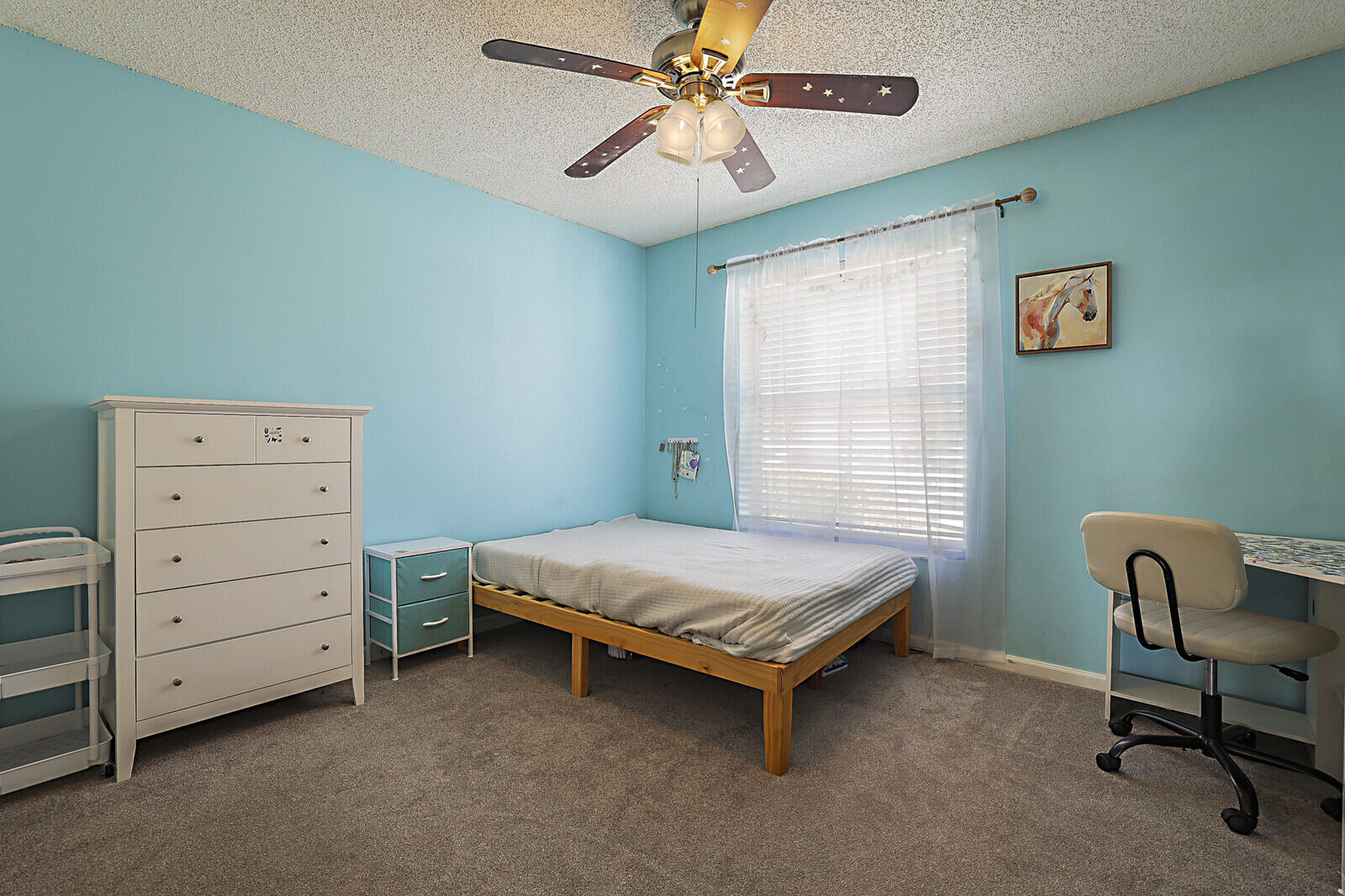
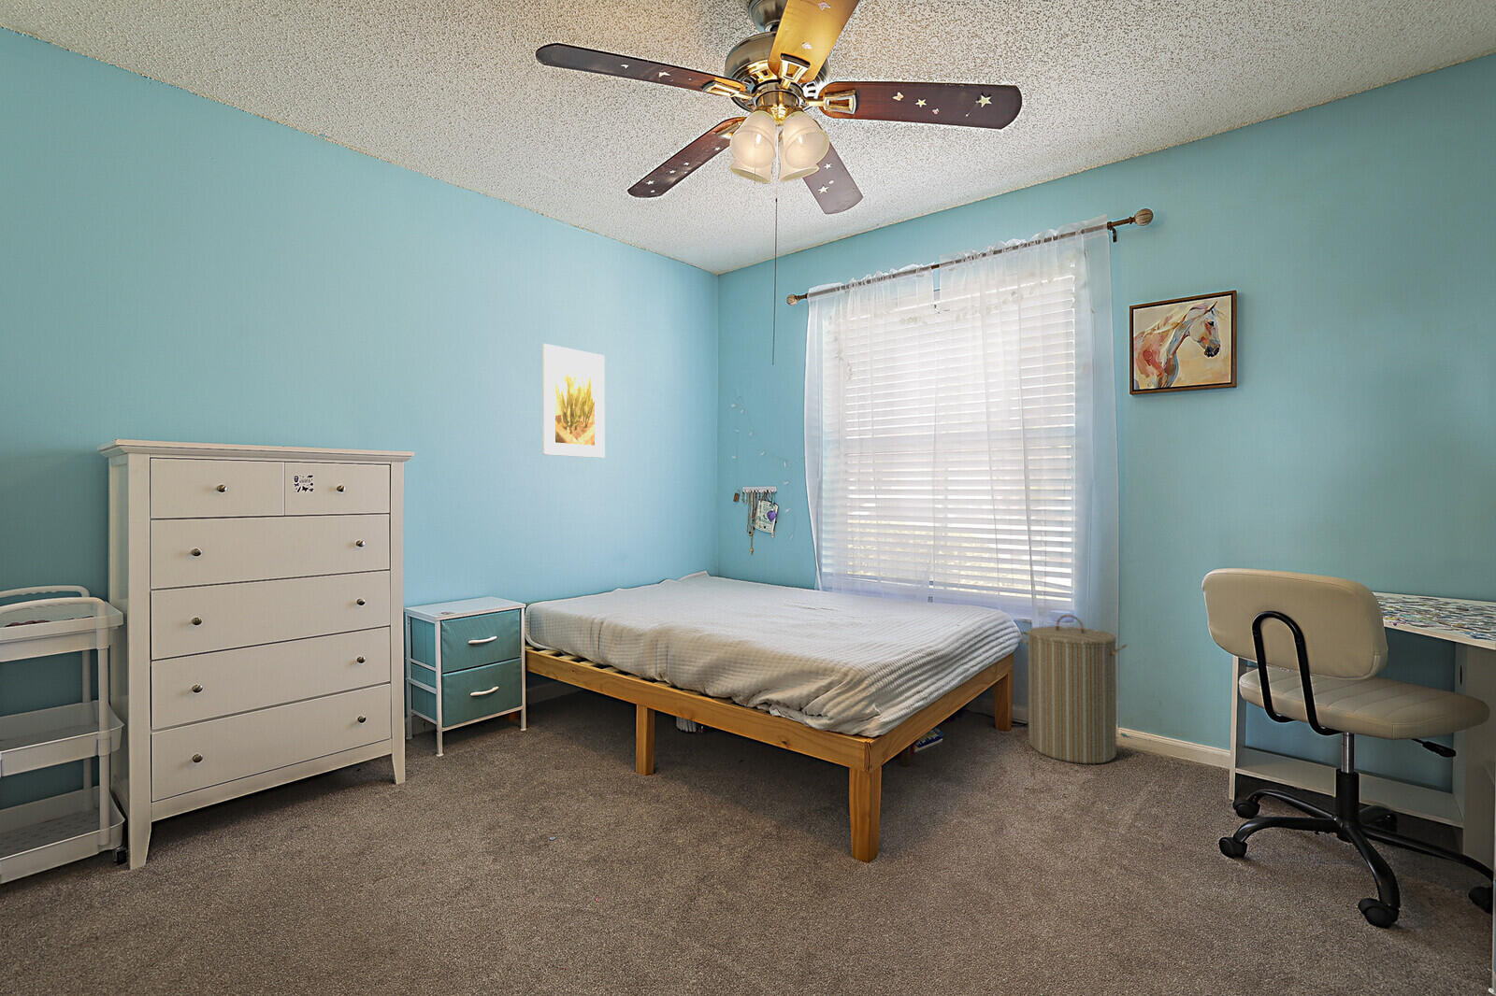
+ laundry hamper (1071, 681)
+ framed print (574, 402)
